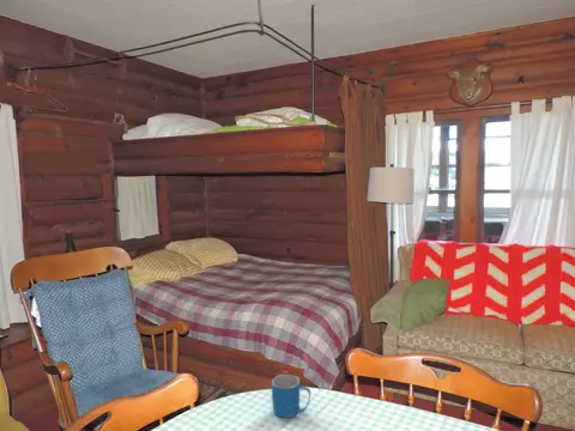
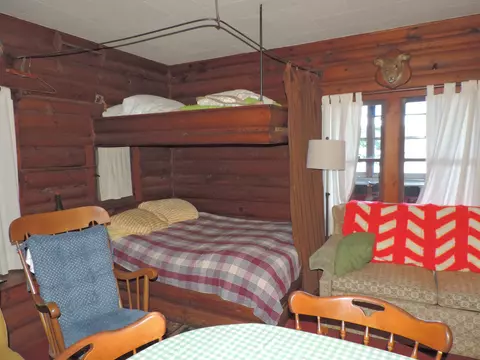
- mug (291, 396)
